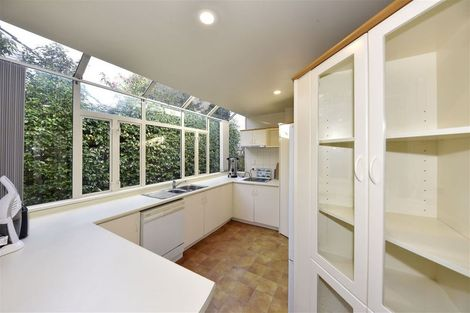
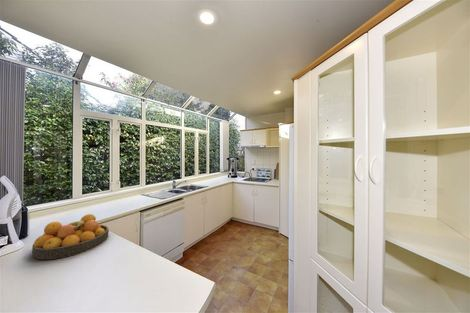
+ fruit bowl (74, 231)
